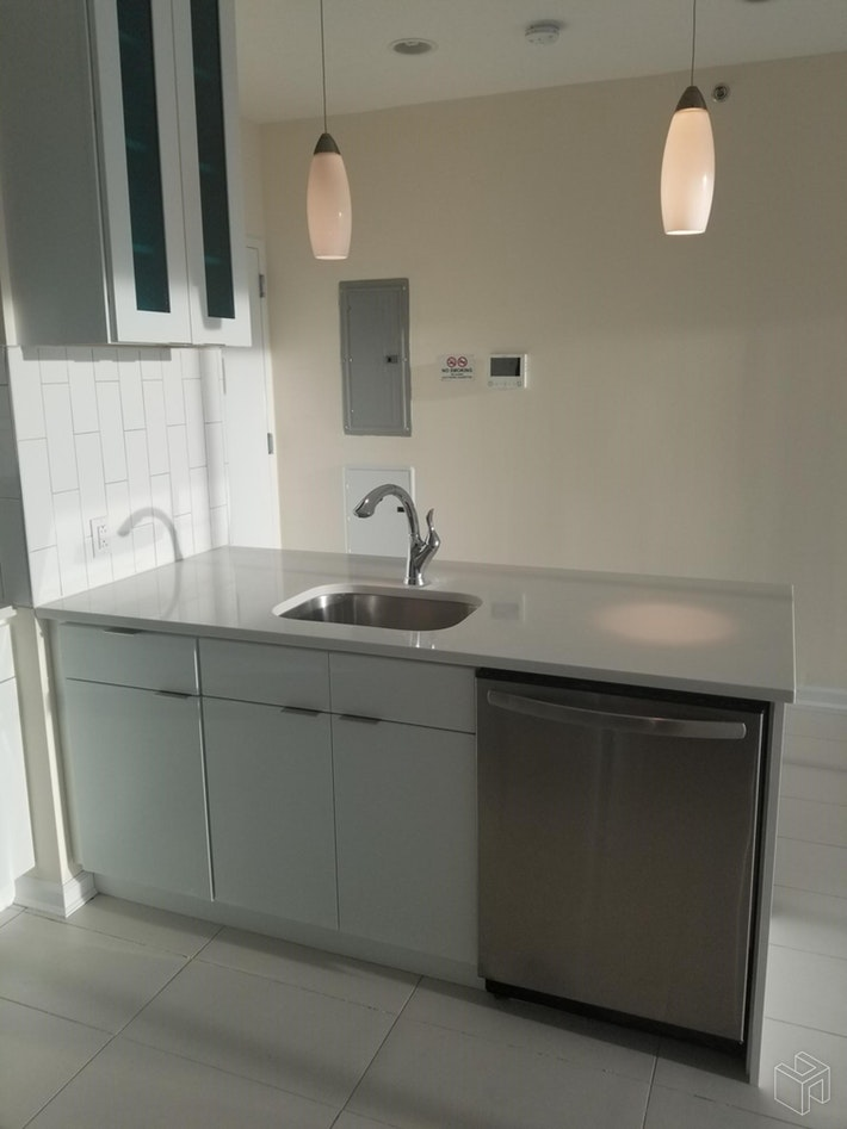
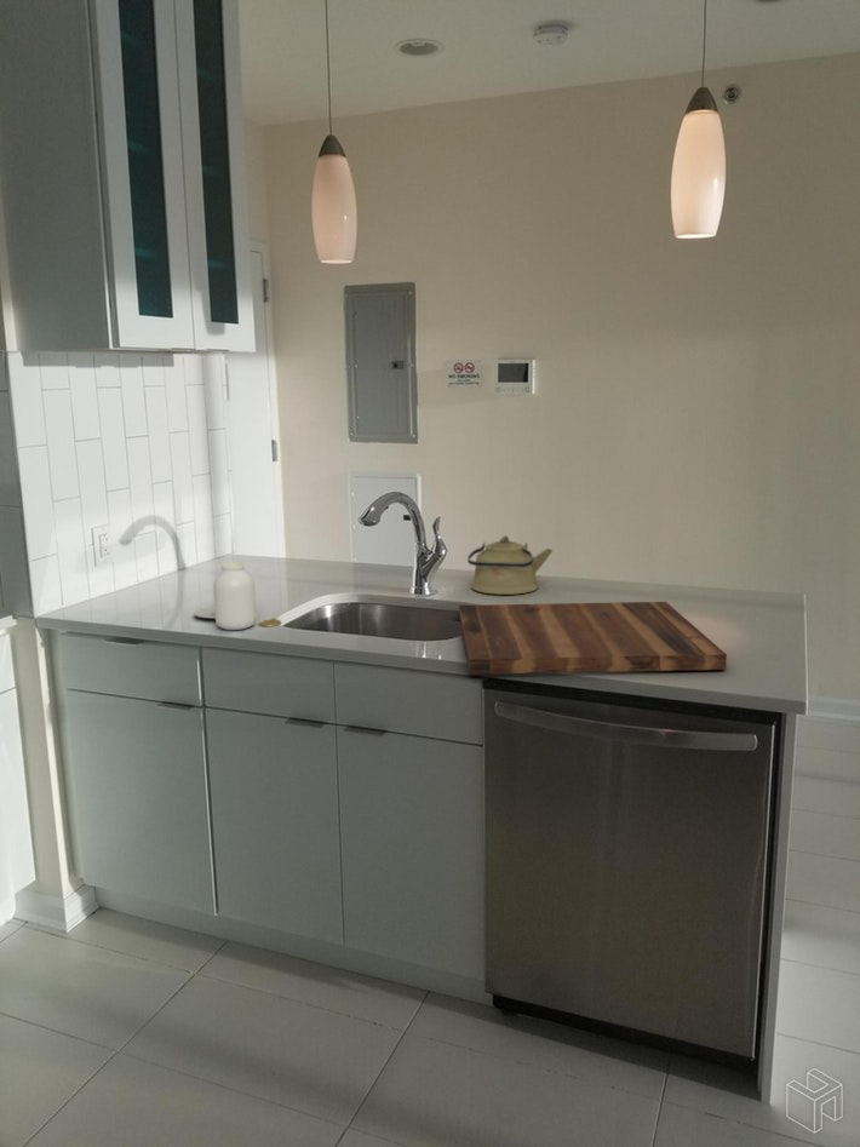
+ jar (230, 591)
+ cutting board (578, 633)
+ kettle (511, 562)
